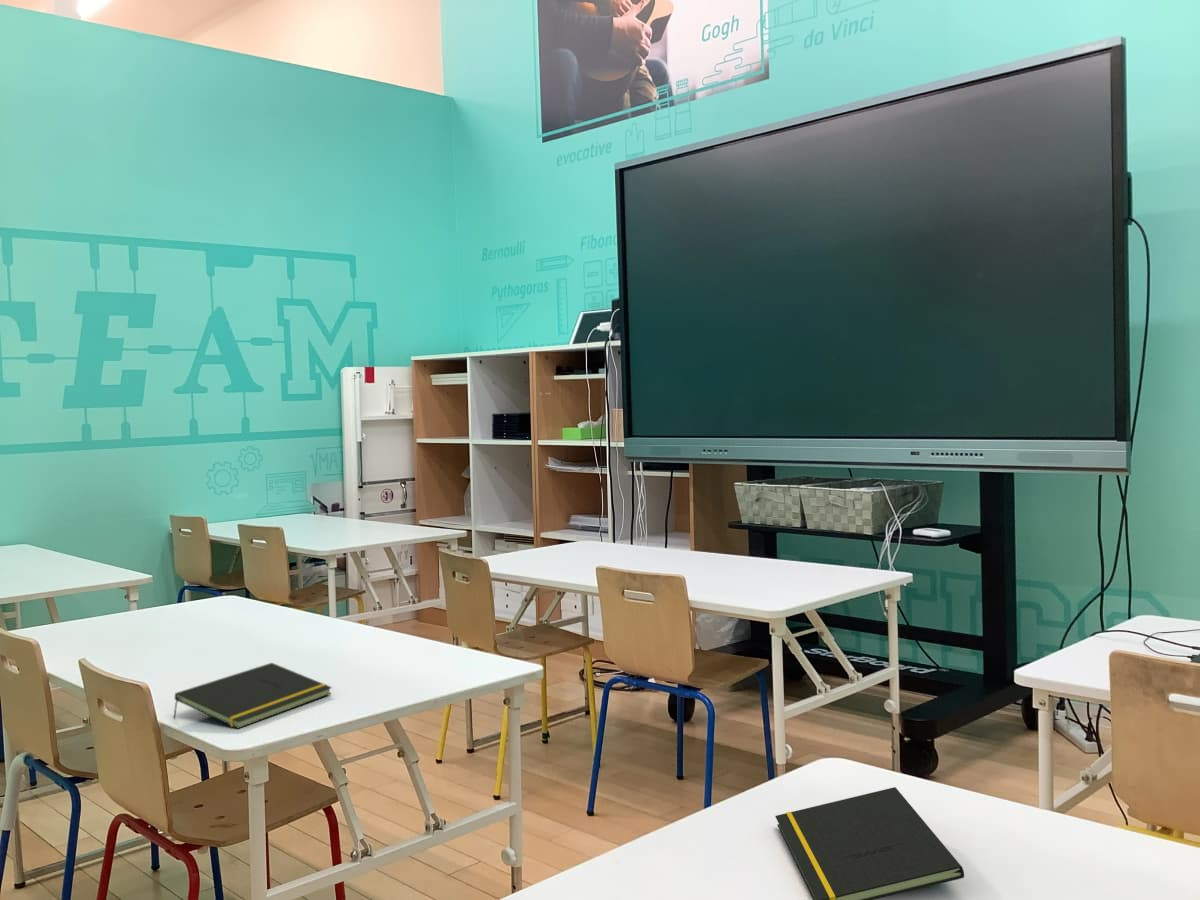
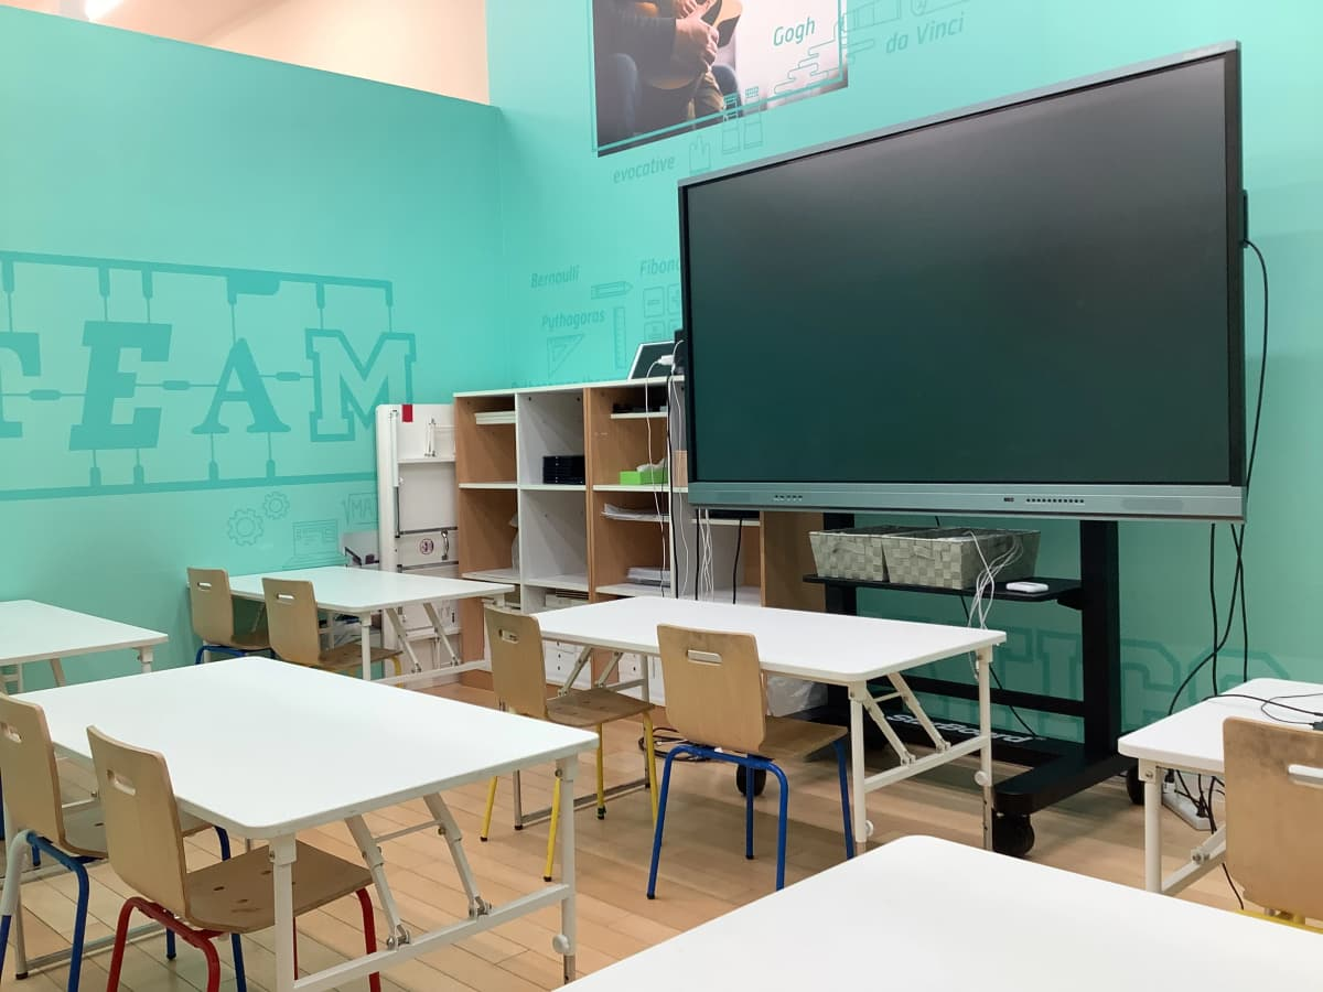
- notepad (861, 844)
- notepad (255, 693)
